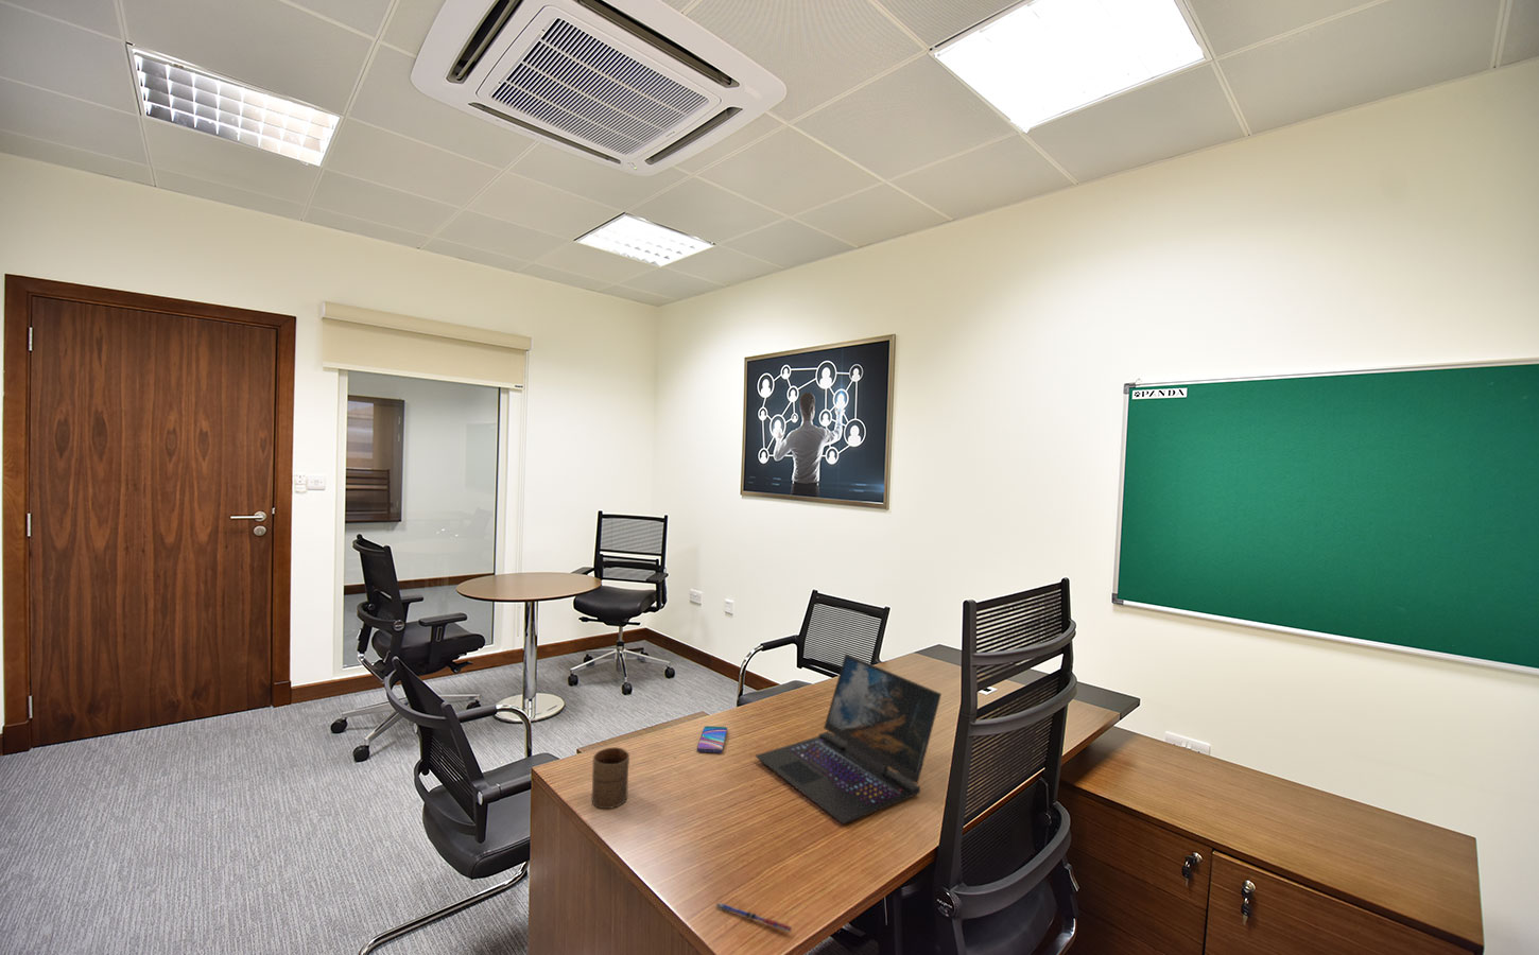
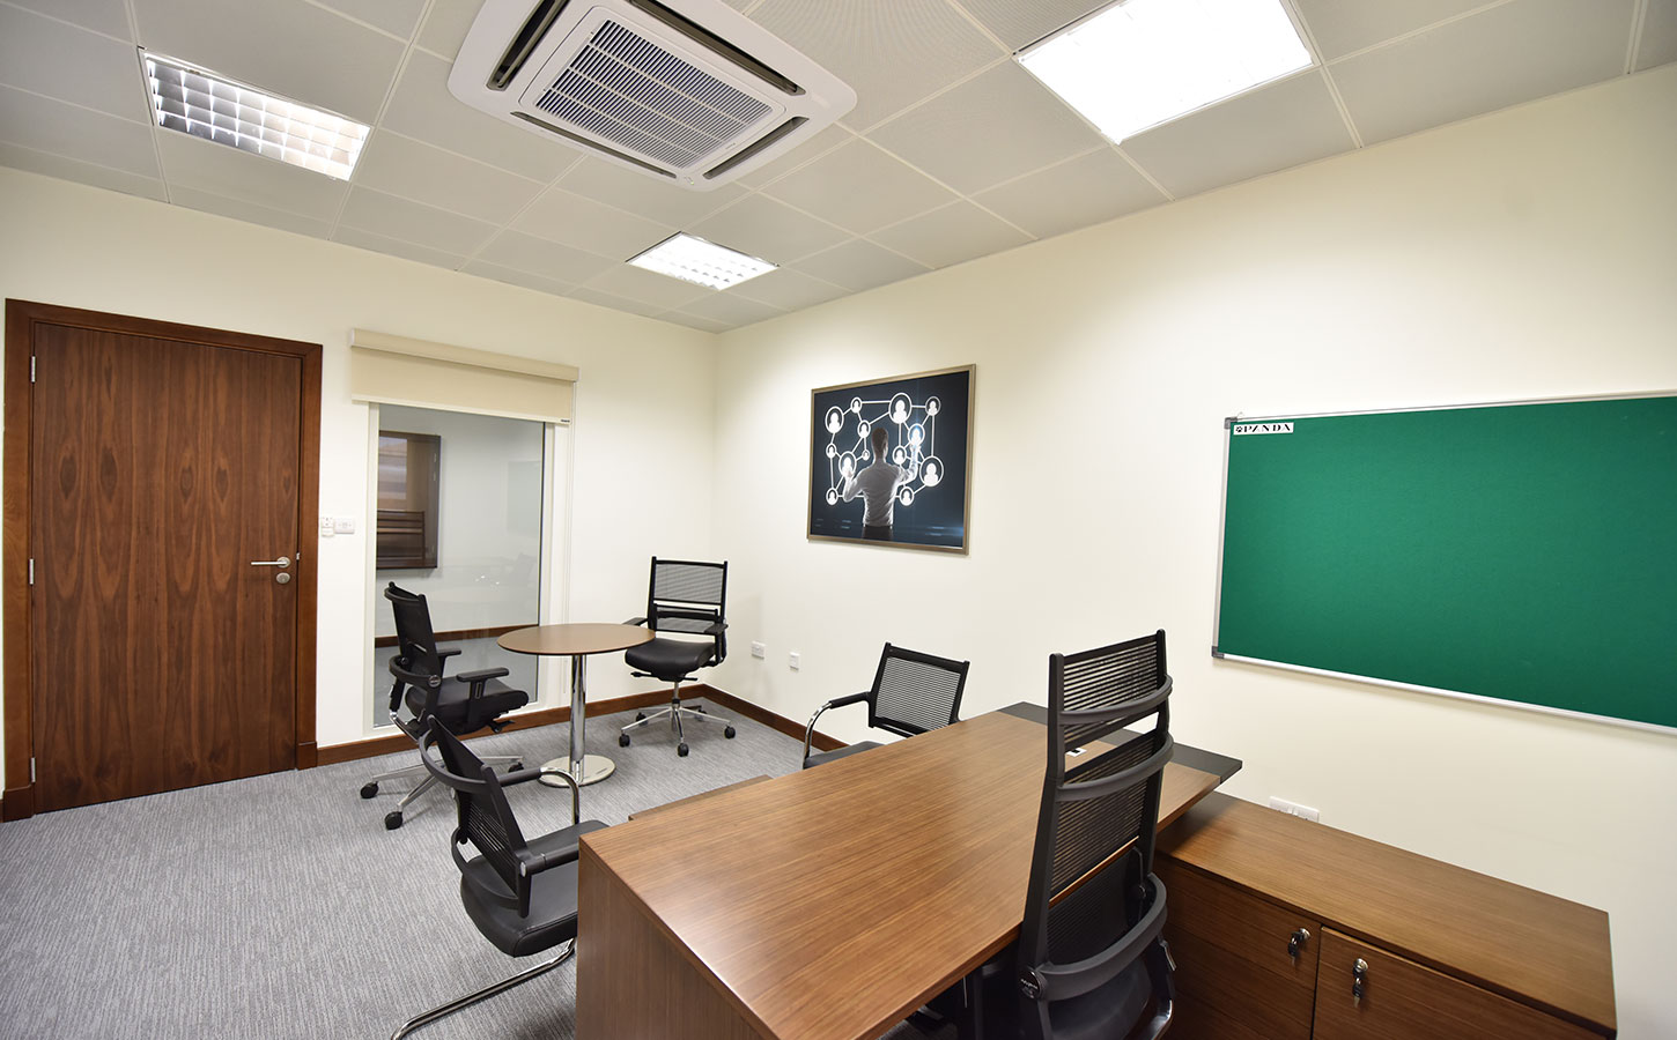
- cup (612, 776)
- pen (752, 915)
- smartphone (712, 738)
- laptop (845, 728)
